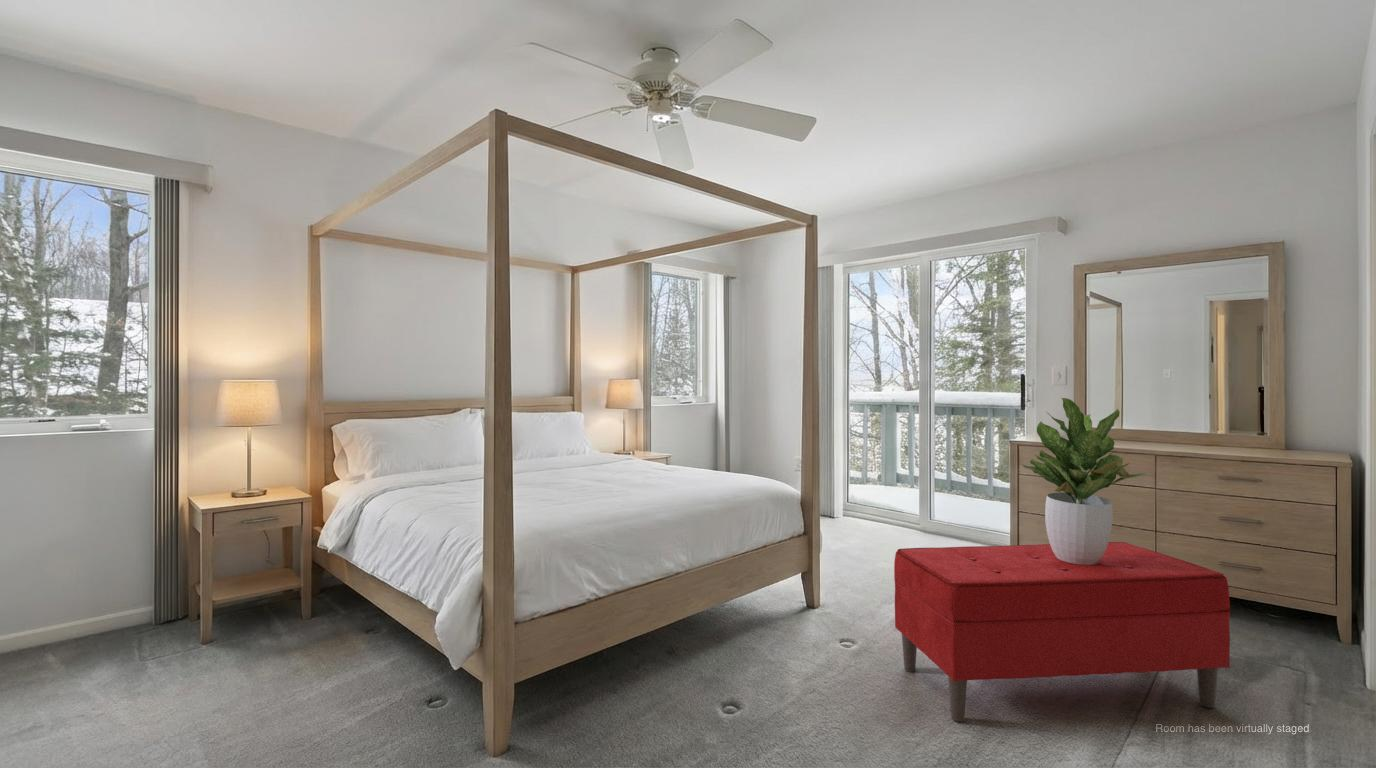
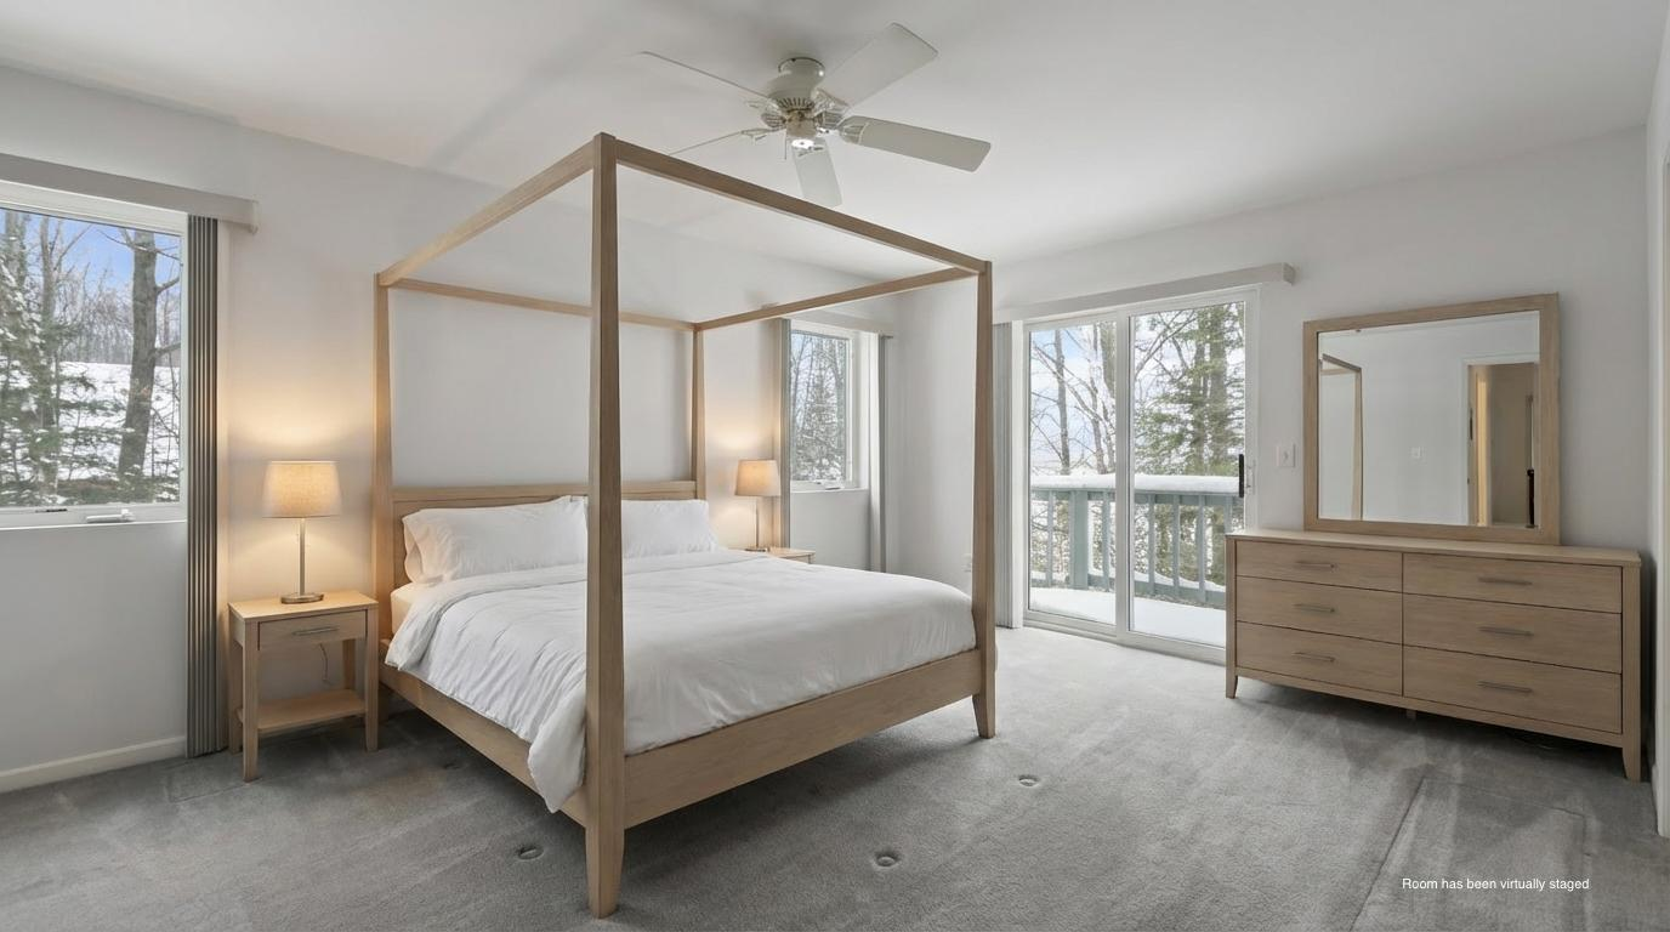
- bench (1049, 623)
- potted plant (1080, 479)
